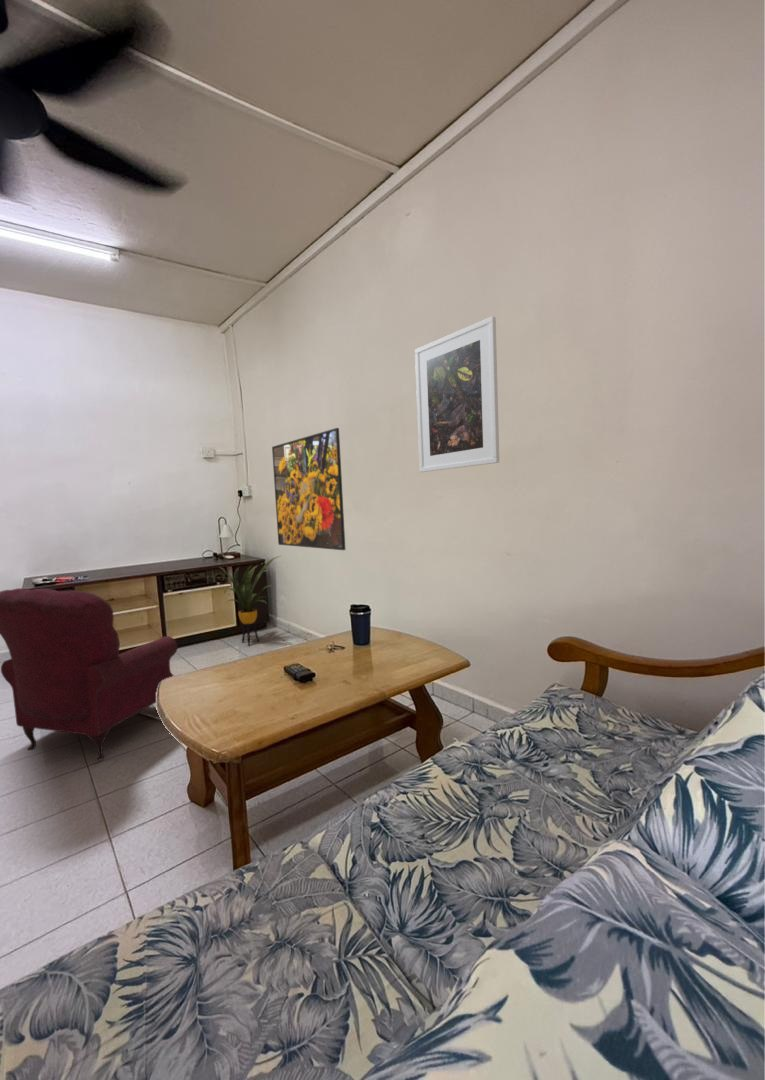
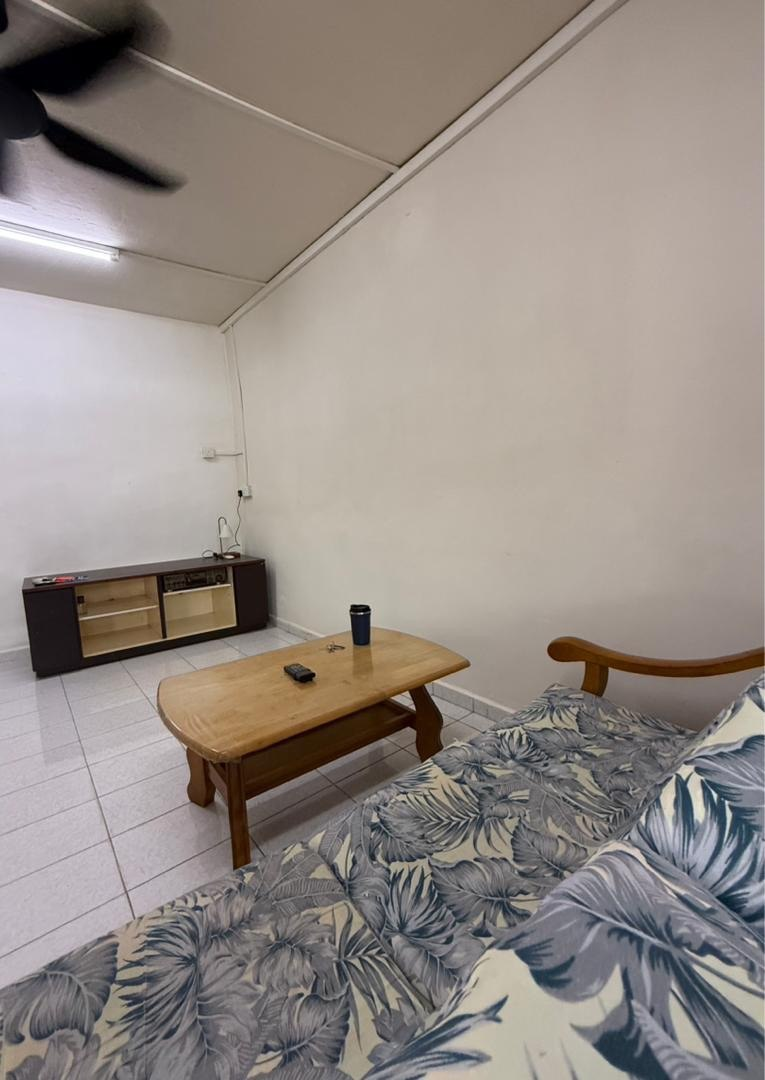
- armchair (87, 659)
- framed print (305, 493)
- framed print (454, 402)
- house plant (251, 601)
